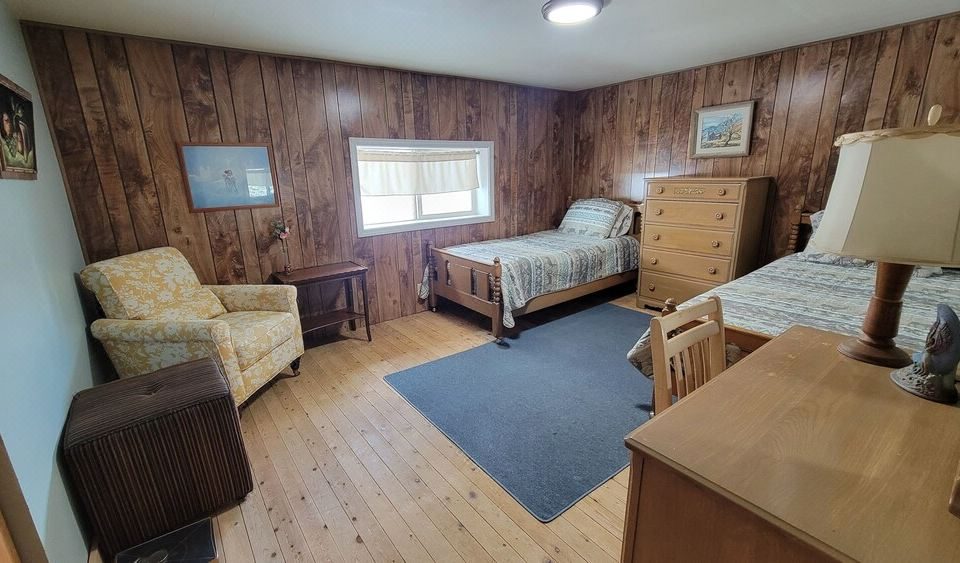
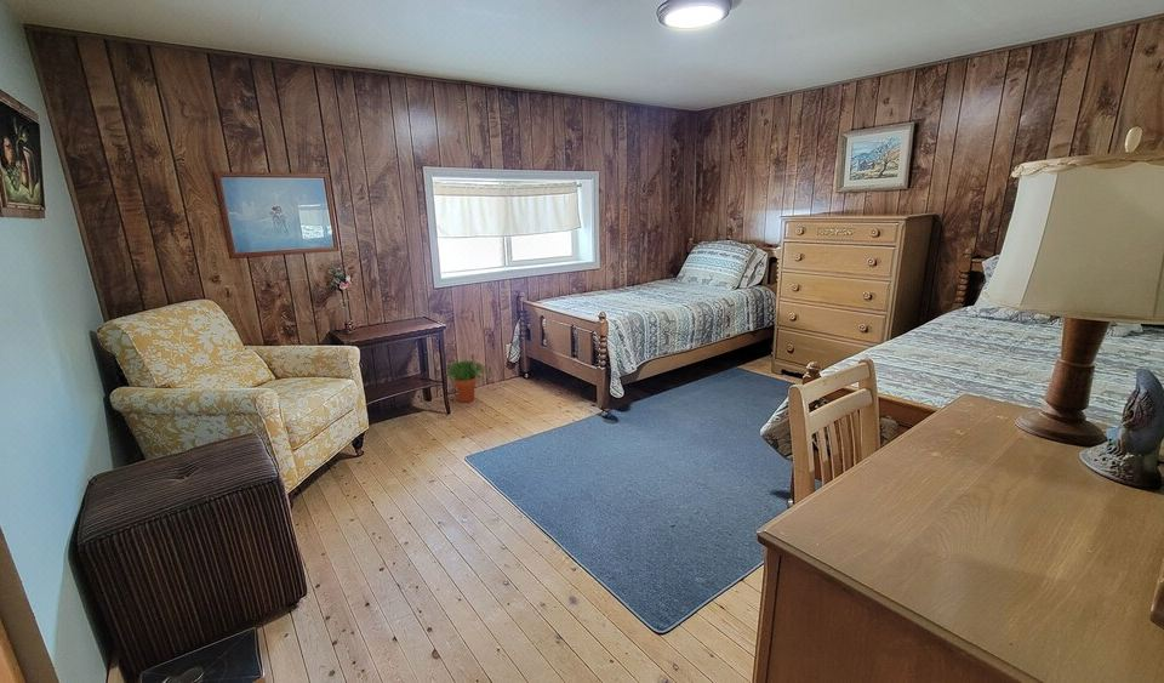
+ potted plant (466, 380)
